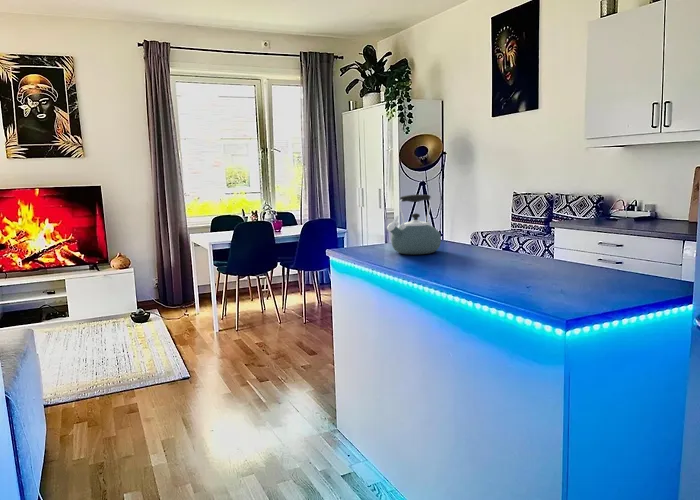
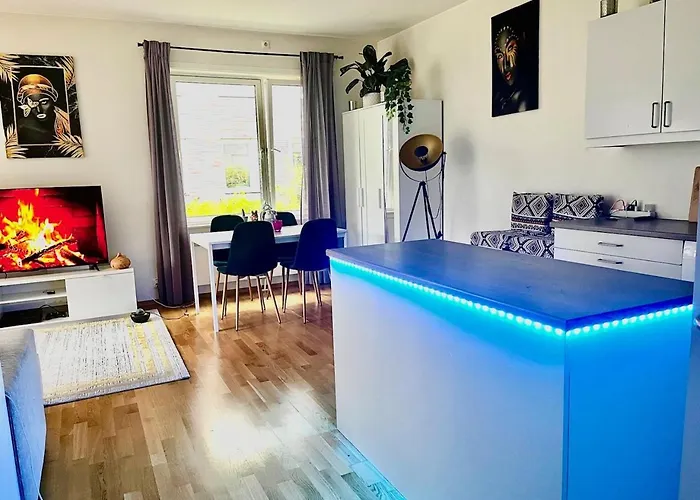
- kettle (411, 223)
